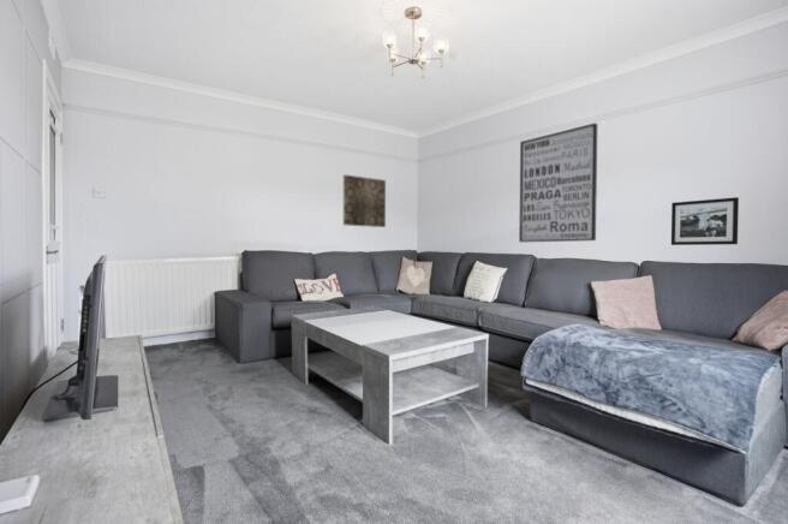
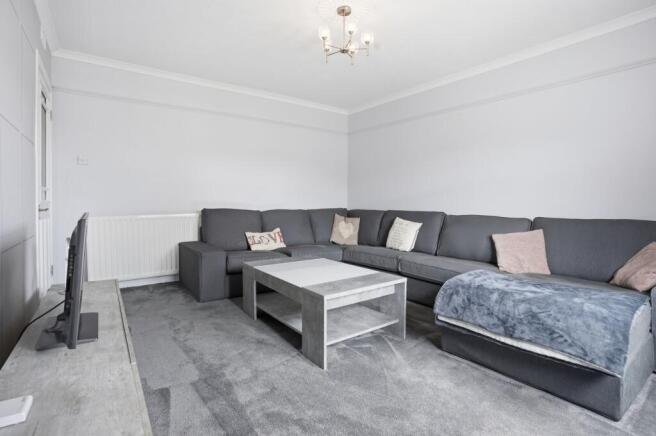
- wall art (364, 202)
- wall art (555, 187)
- picture frame (703, 222)
